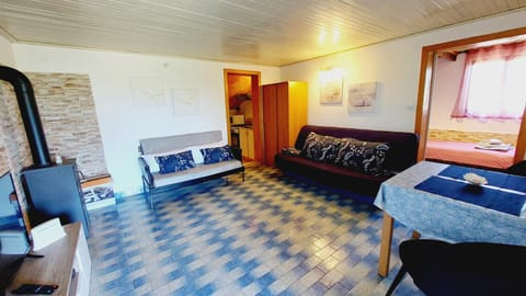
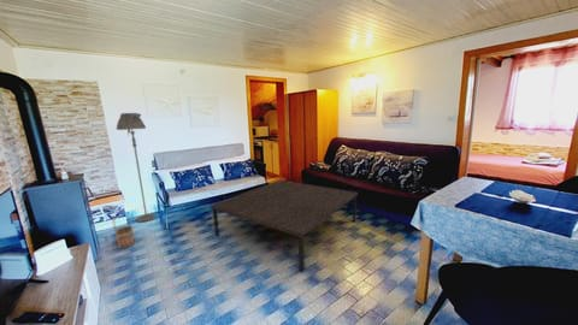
+ floor lamp (137, 167)
+ basket (123, 229)
+ coffee table (287, 213)
